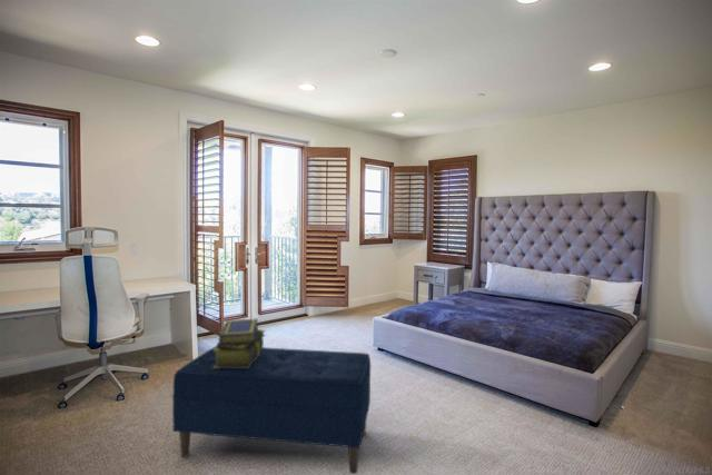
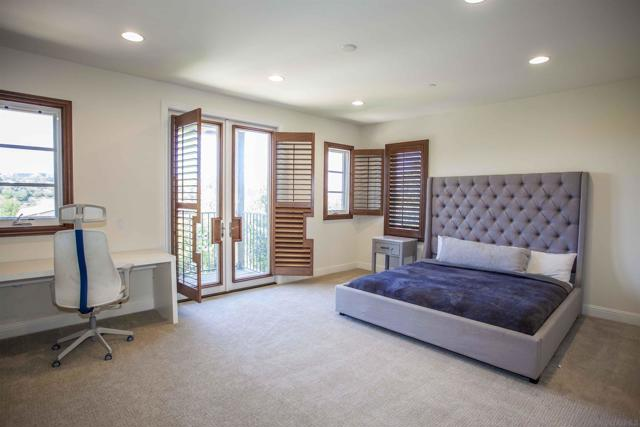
- bench (278, 402)
- stack of books (240, 342)
